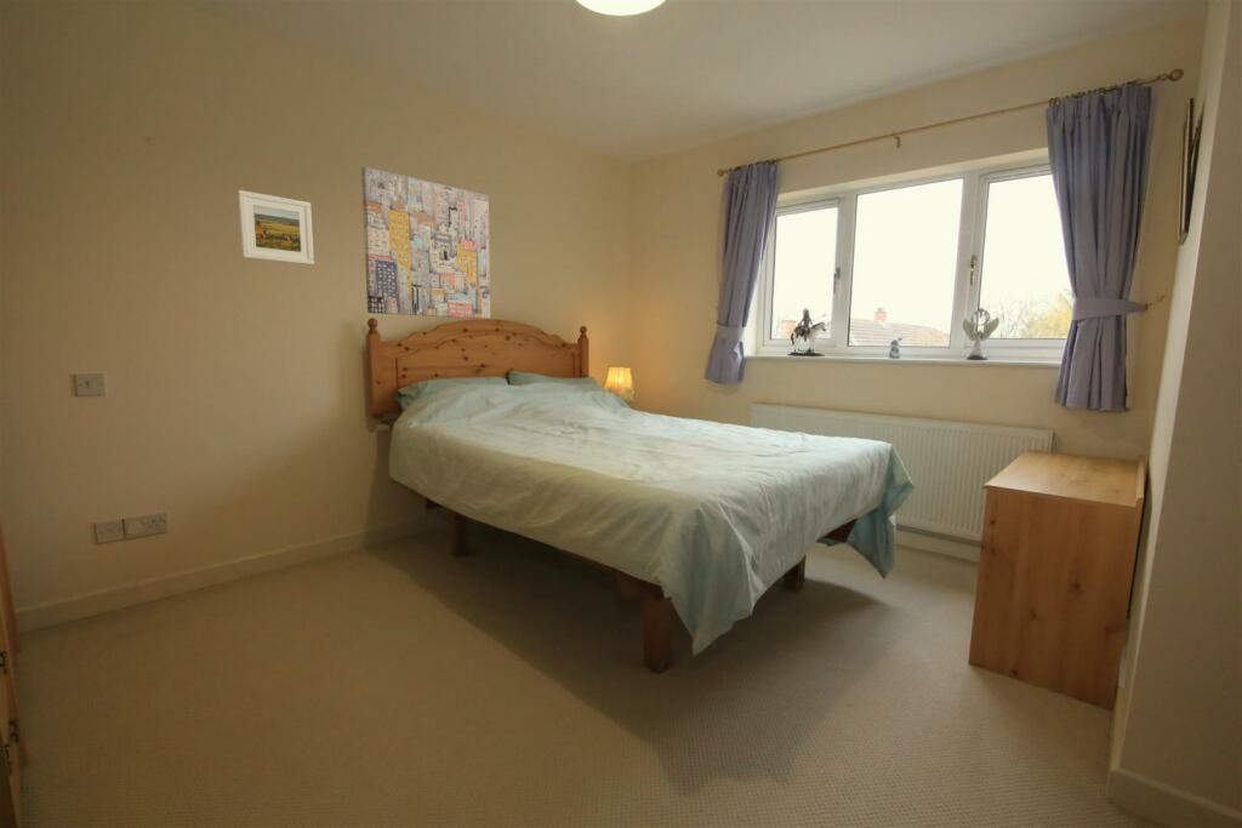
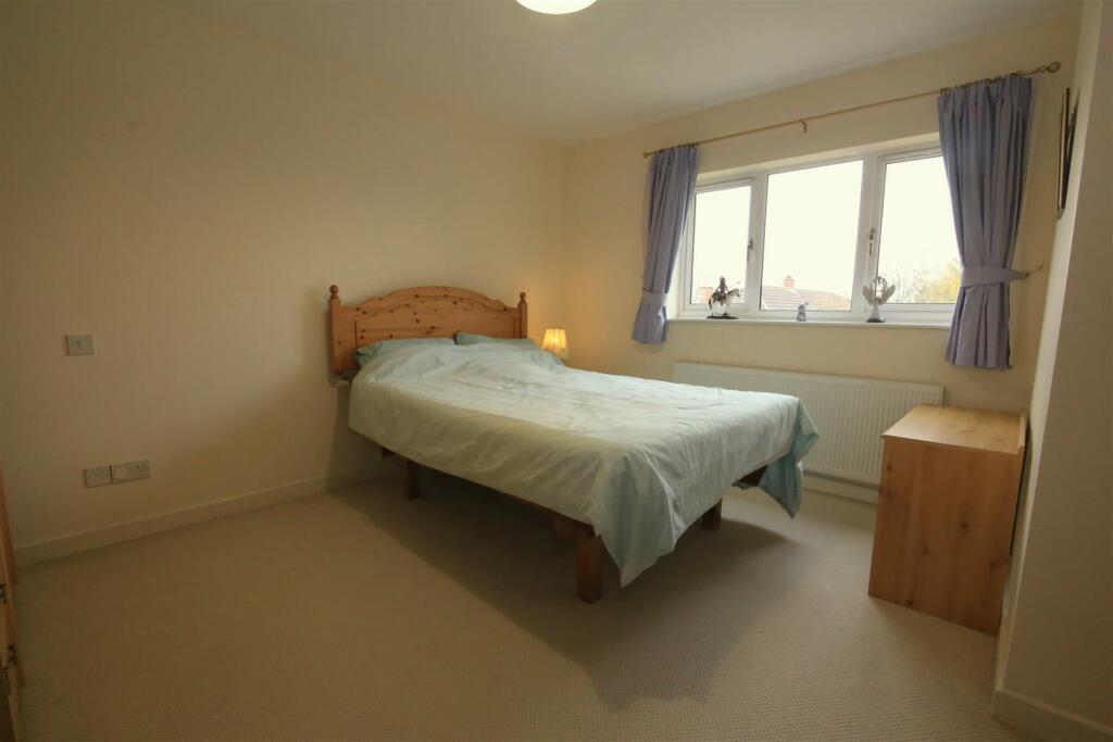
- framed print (277, 229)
- wall art (432, 250)
